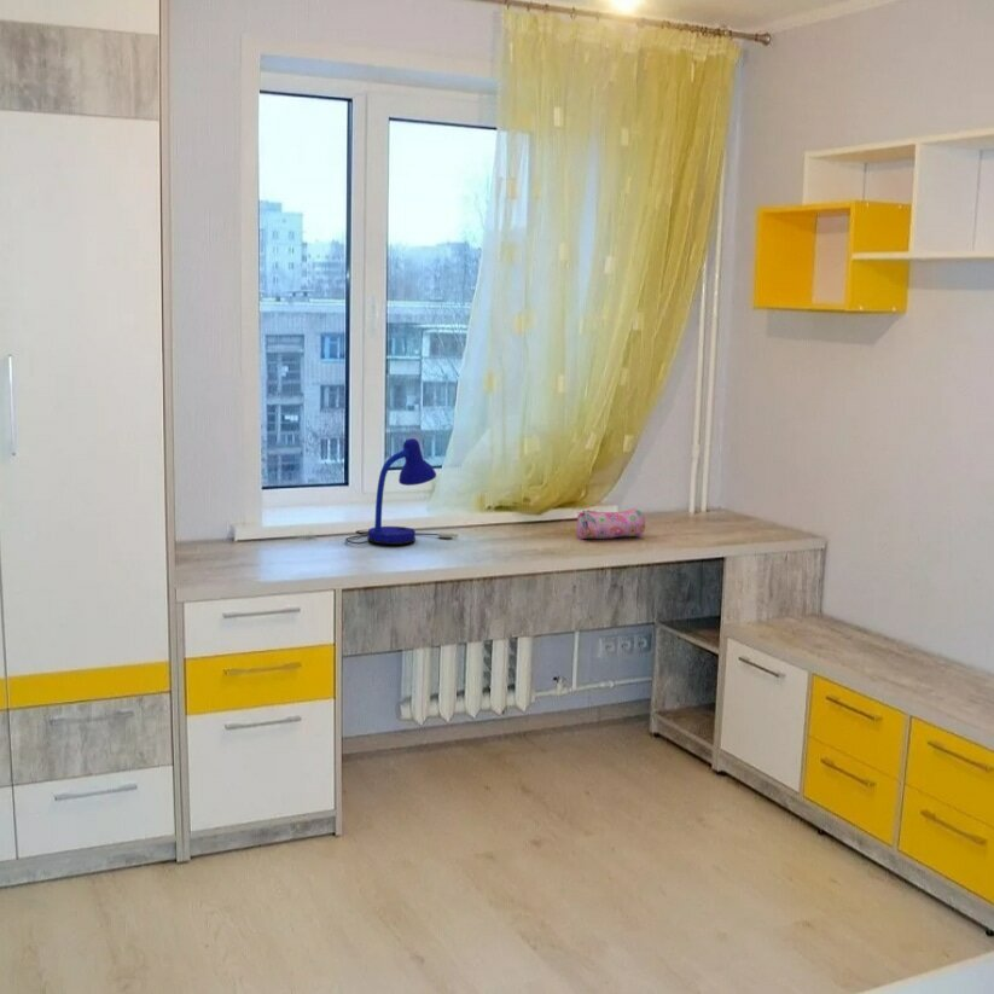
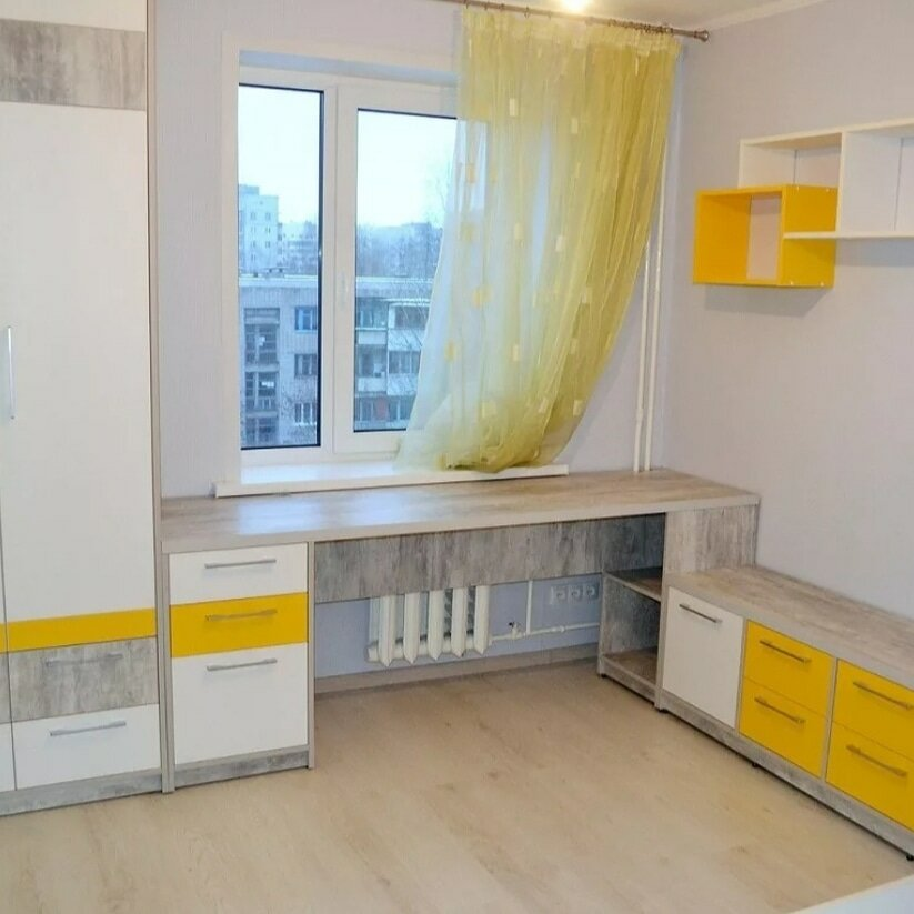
- pencil case (610, 523)
- desk lamp (400, 482)
